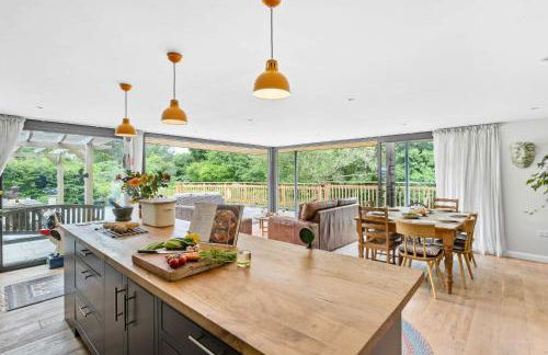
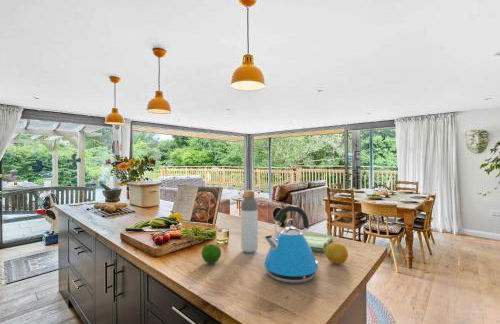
+ bottle (249, 220)
+ fruit (336, 252)
+ apple (211, 254)
+ kettle (292, 238)
+ dish towel (311, 240)
